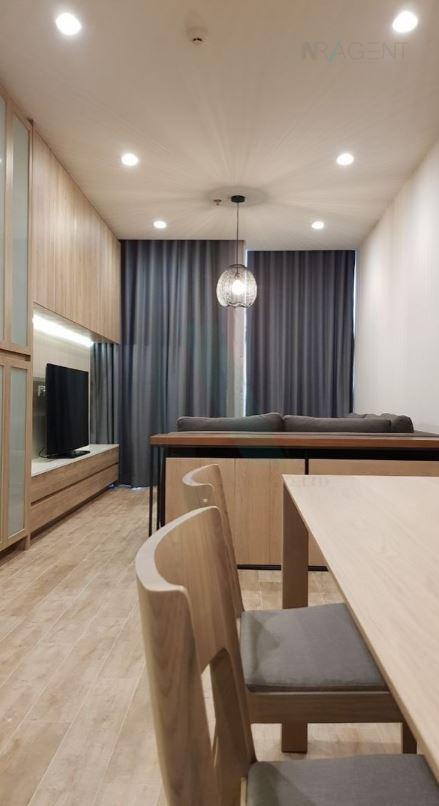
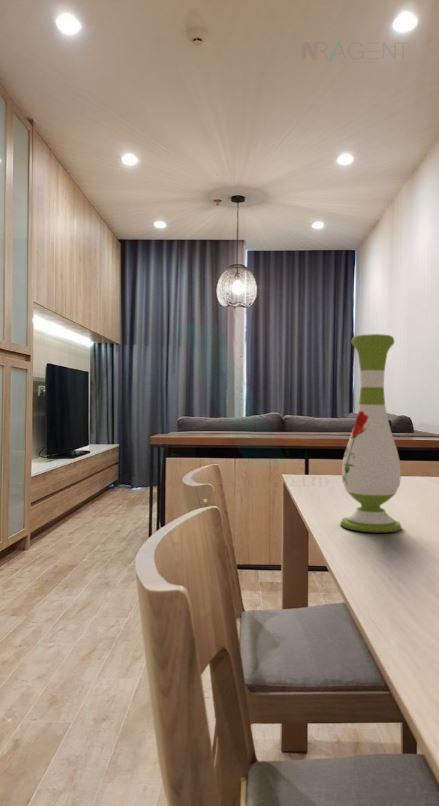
+ vase (371, 431)
